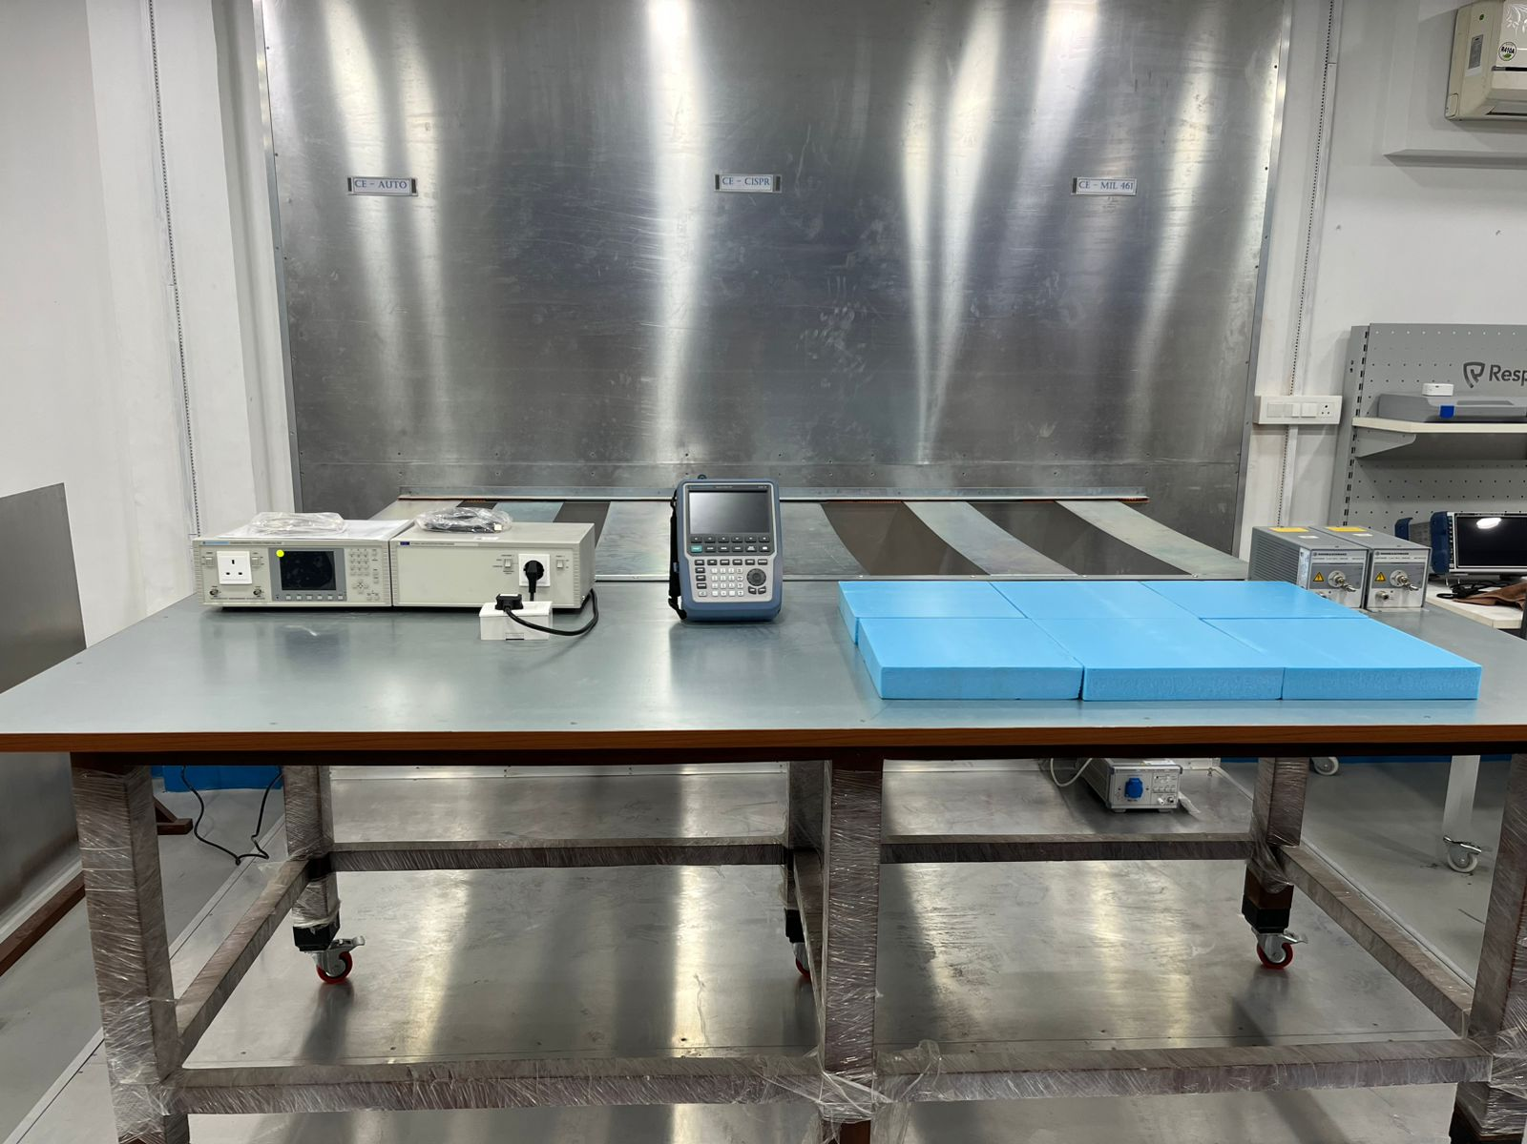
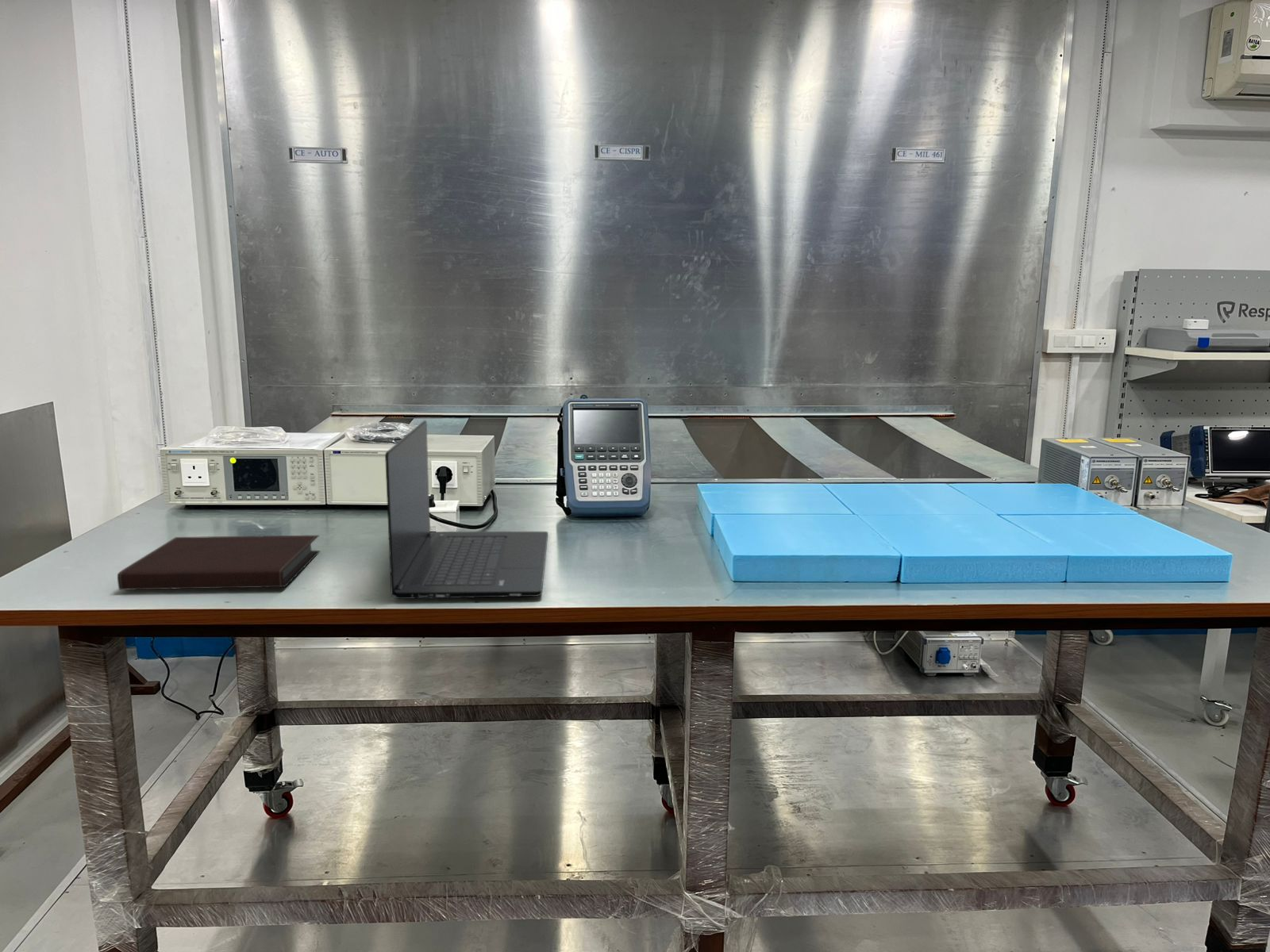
+ notebook (226, 561)
+ laptop (476, 532)
